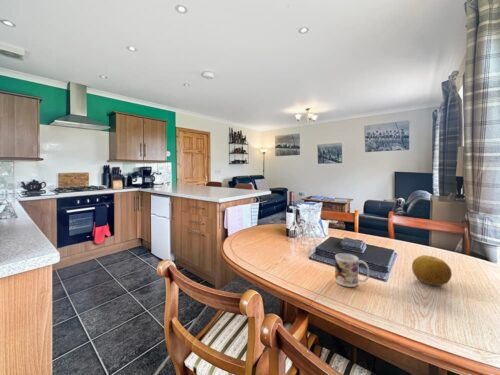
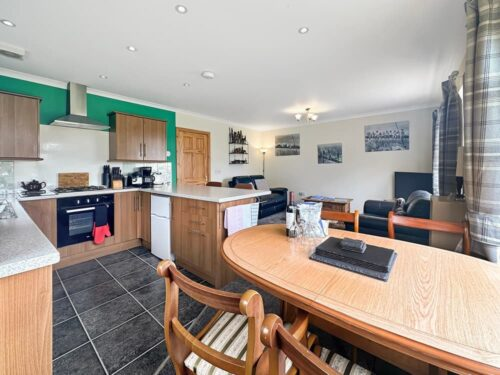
- mug (351, 270)
- fruit (430, 270)
